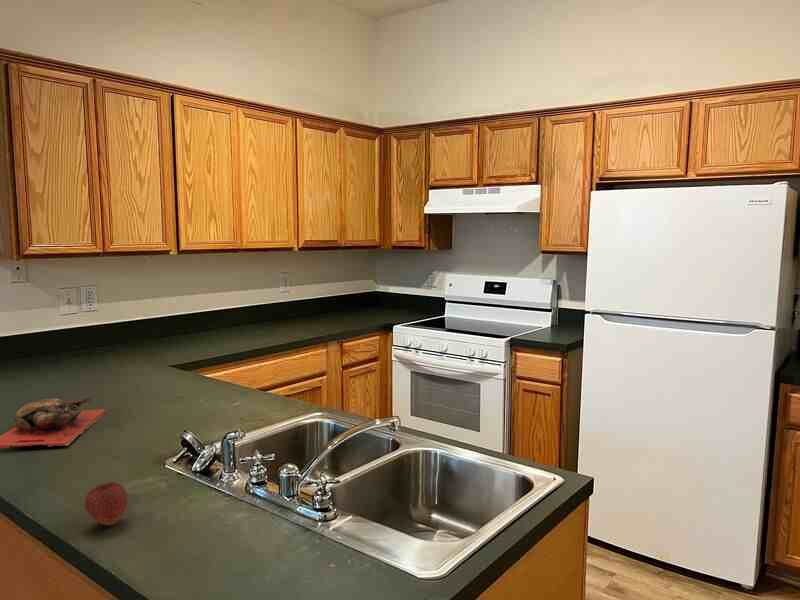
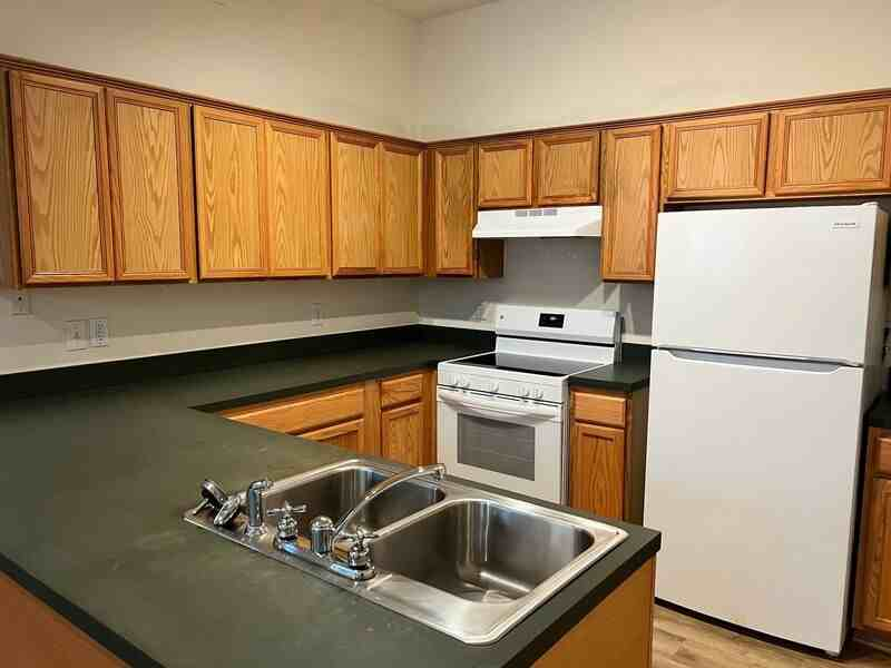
- cutting board (50, 414)
- fruit (106, 503)
